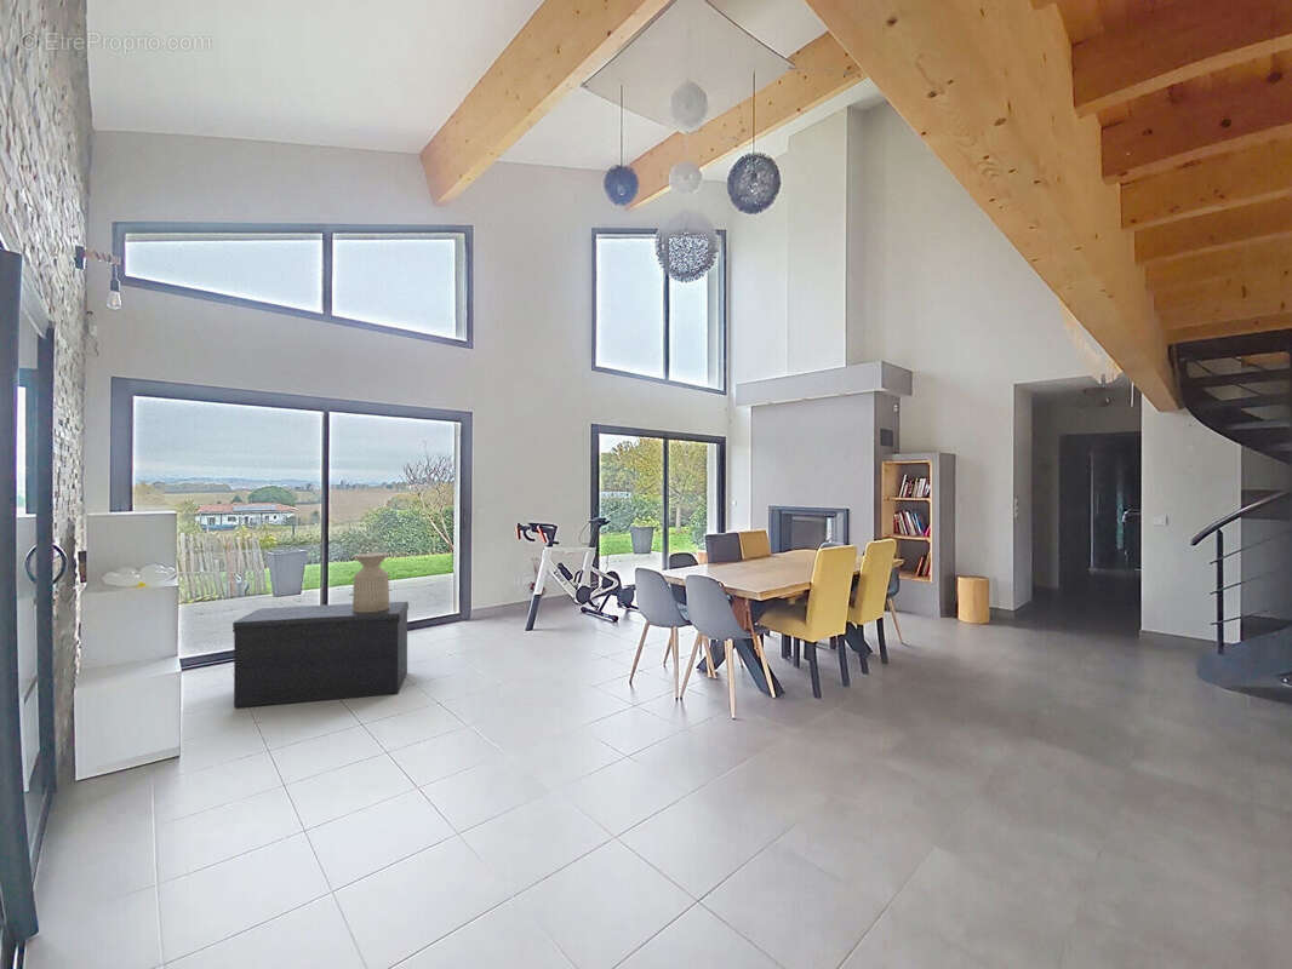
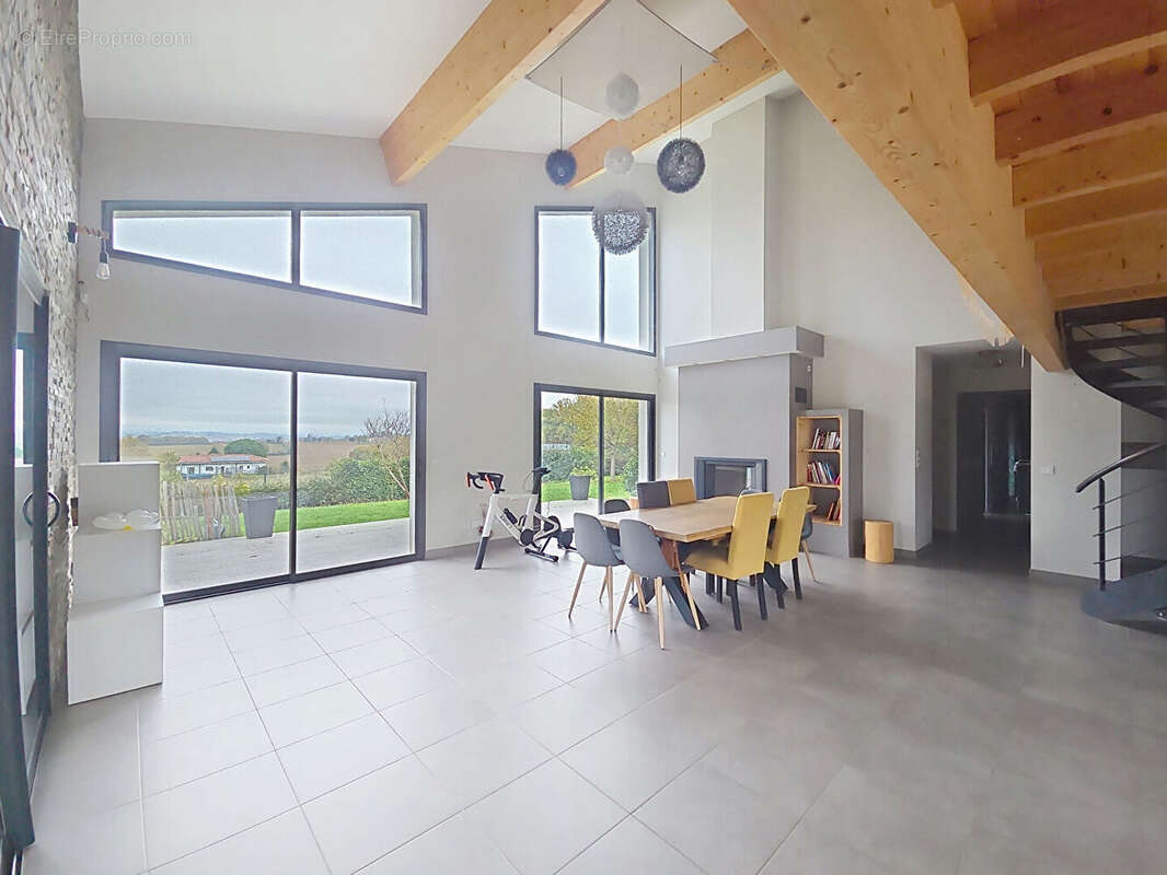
- bench (327, 649)
- side table (371, 580)
